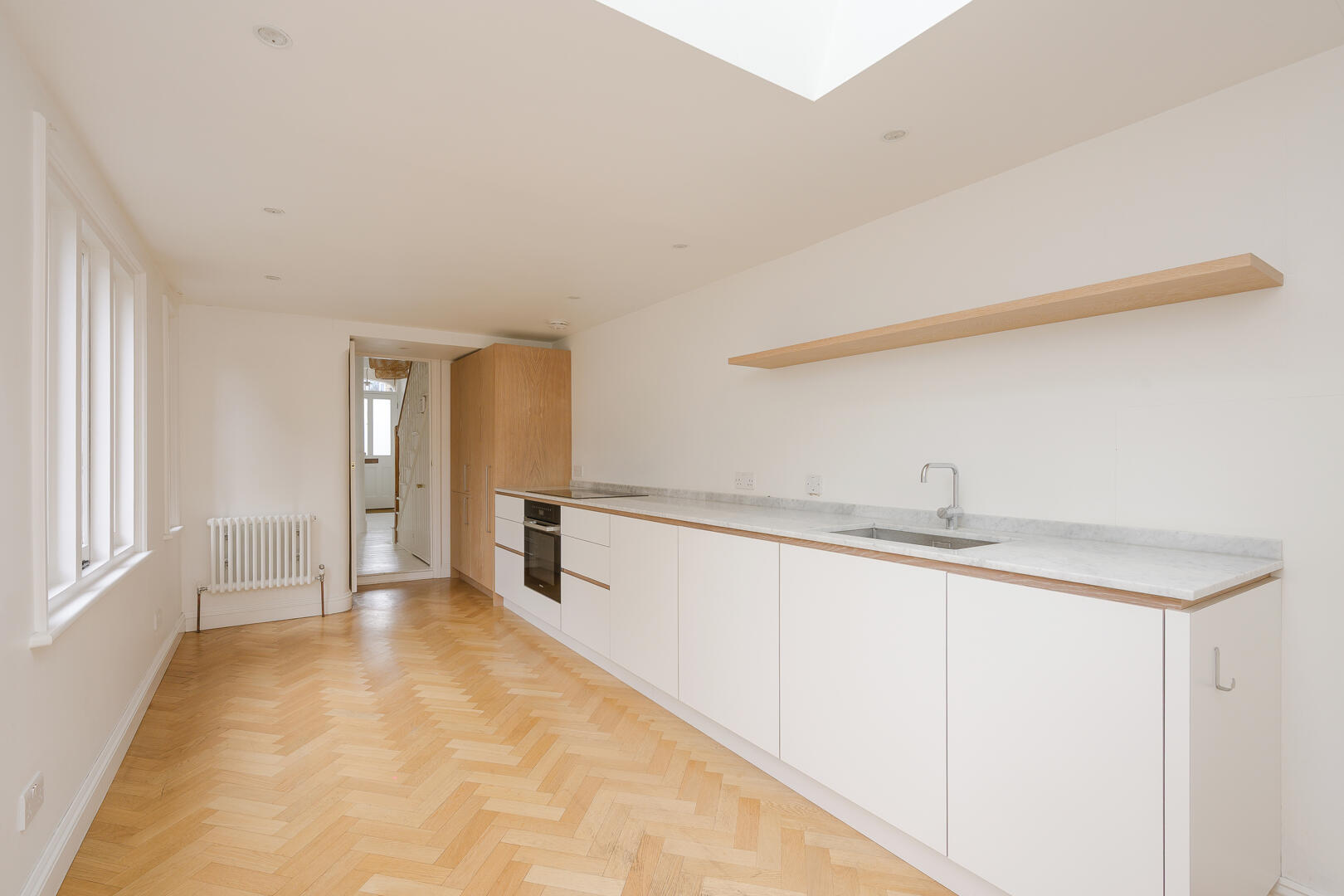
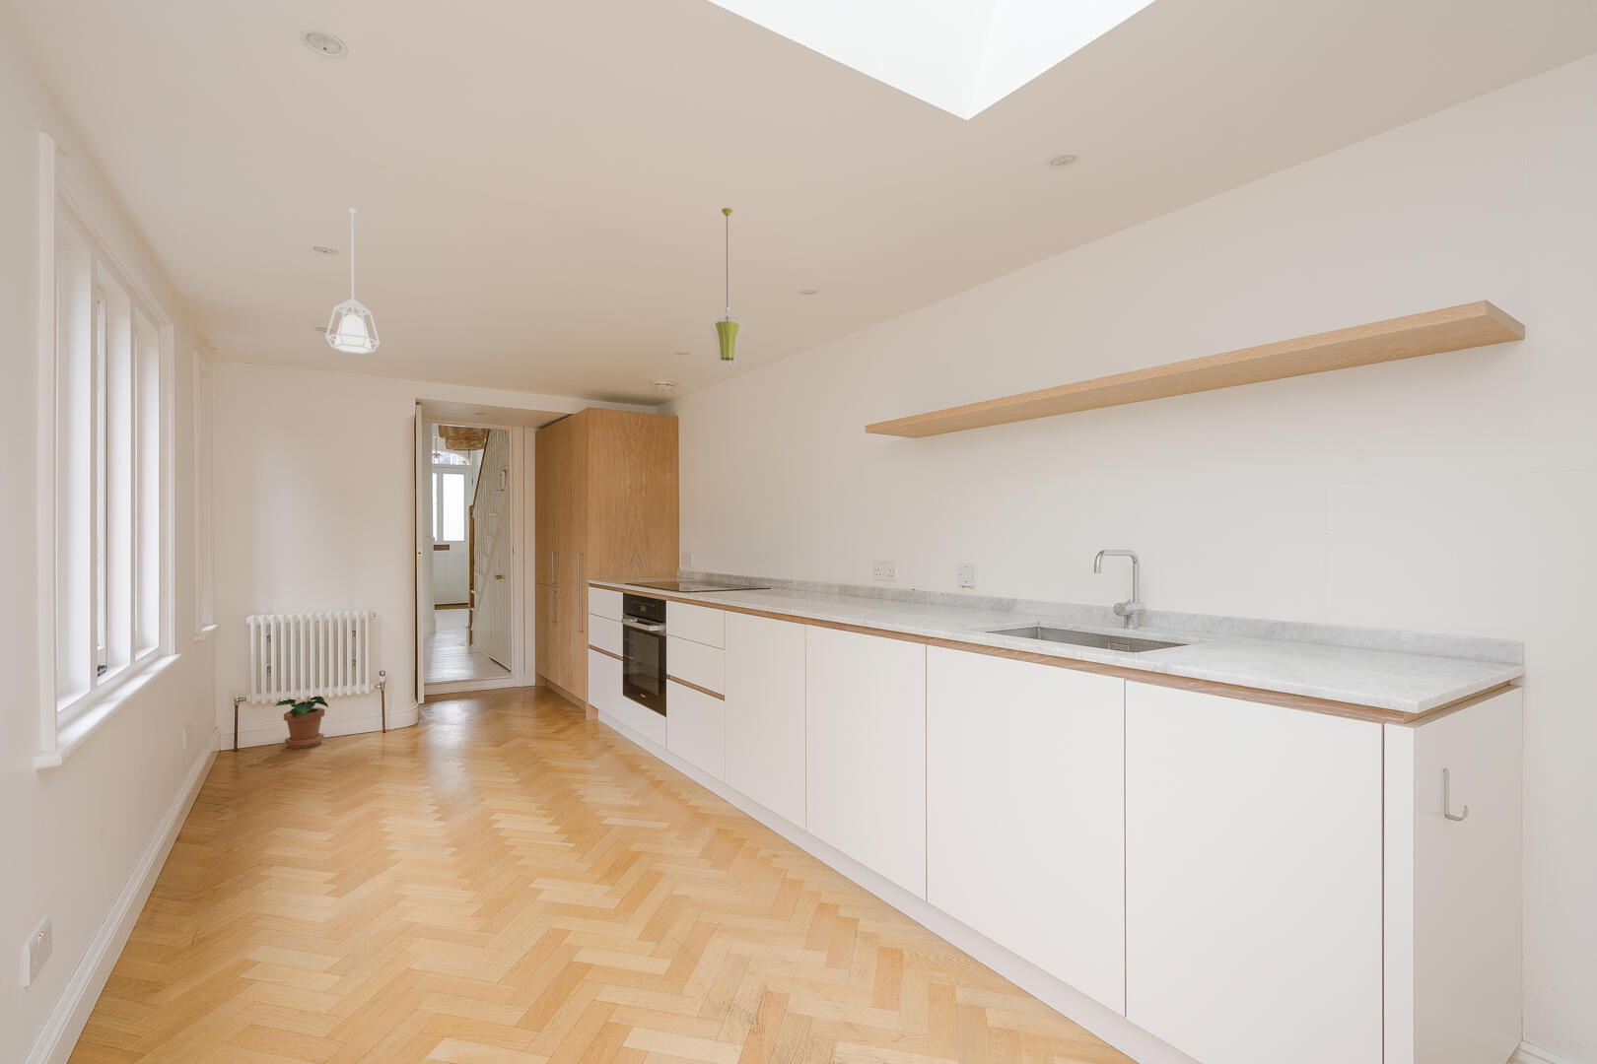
+ potted plant (301, 721)
+ pendant lamp (352, 279)
+ pendant light (726, 287)
